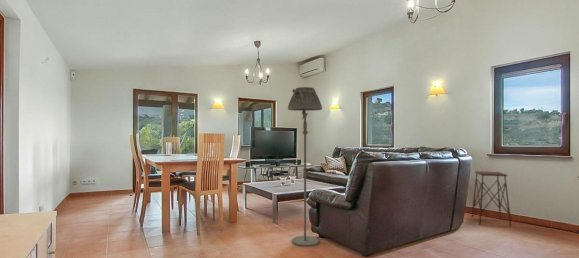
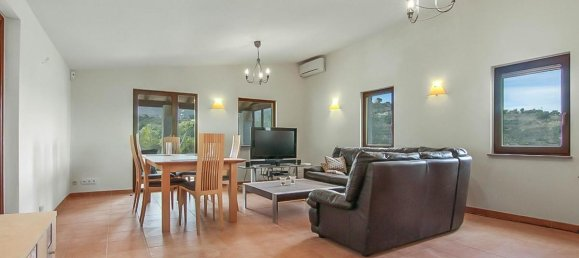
- side table (490, 197)
- floor lamp (304, 164)
